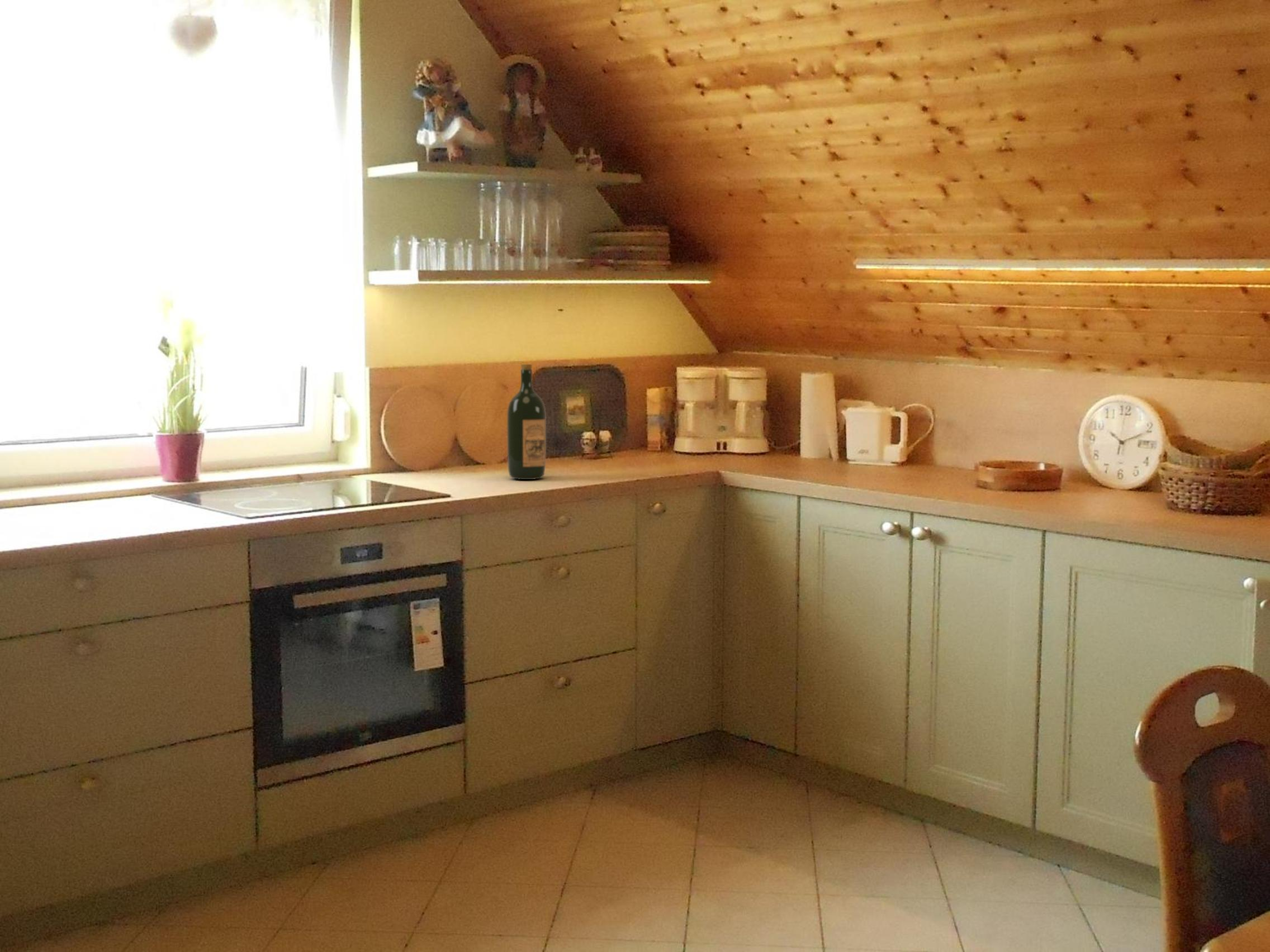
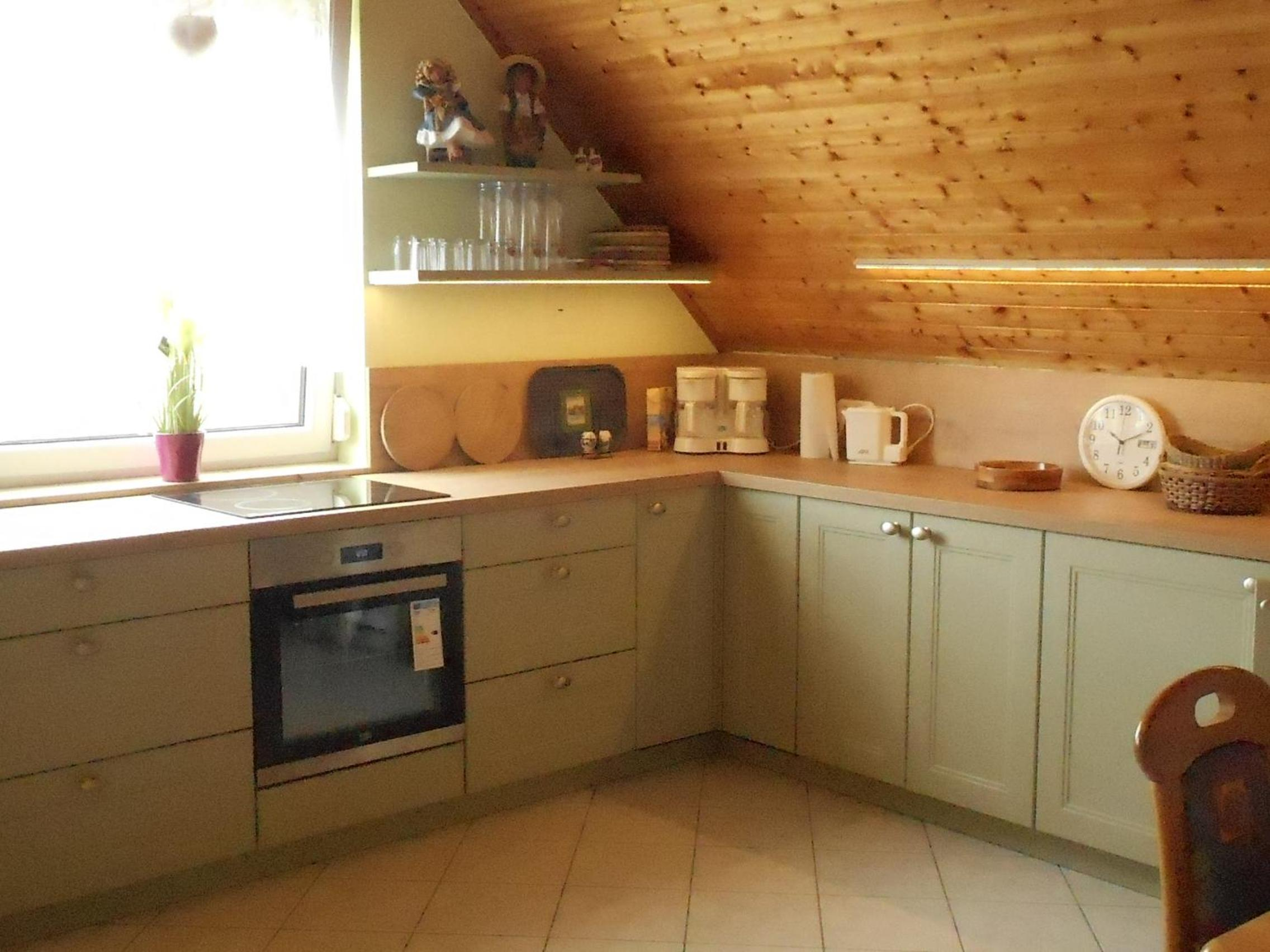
- wine bottle (527, 421)
